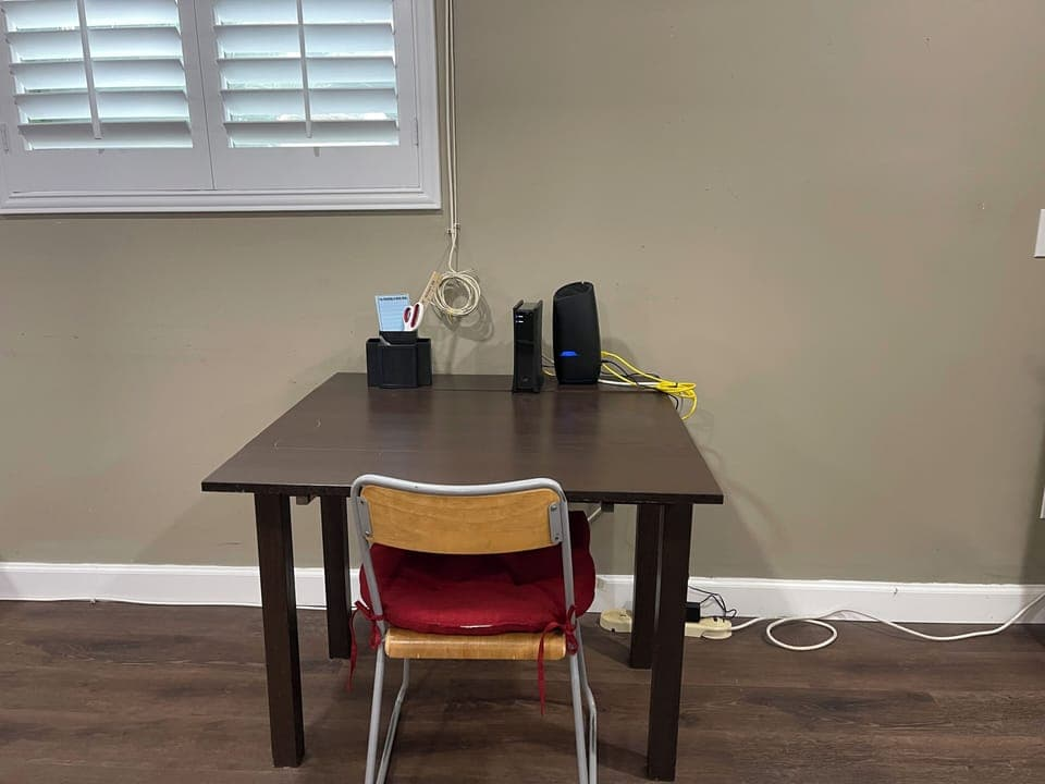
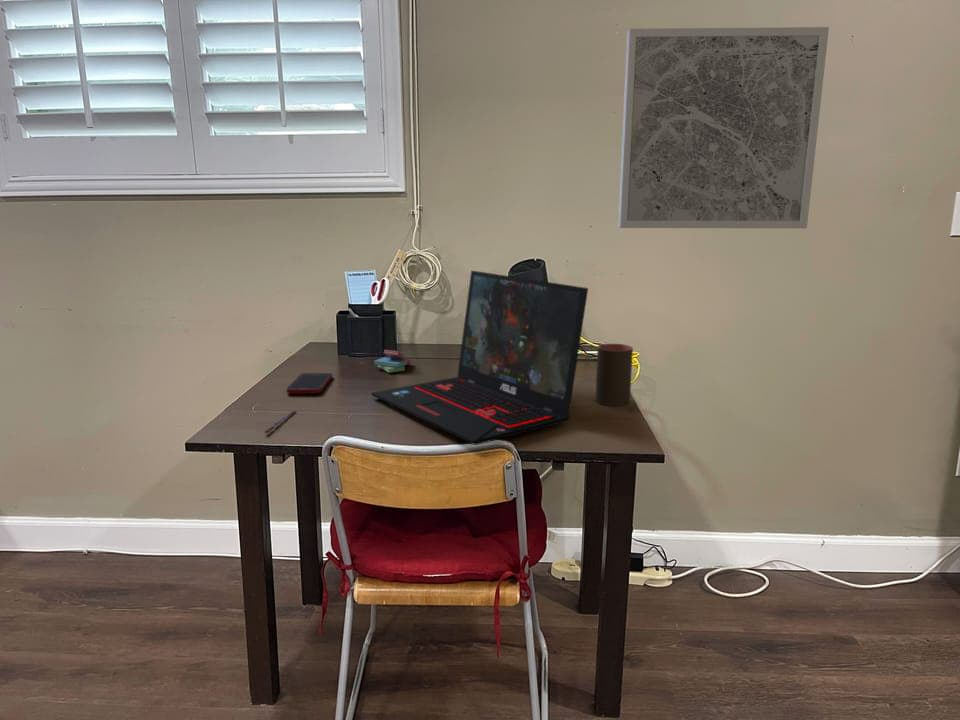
+ sticky notes (395, 358)
+ cup (613, 374)
+ laptop (472, 347)
+ cell phone (310, 383)
+ wall art (718, 131)
+ pen (281, 420)
